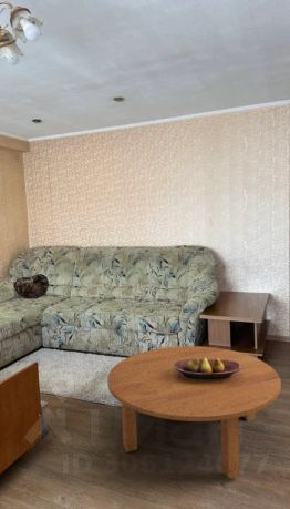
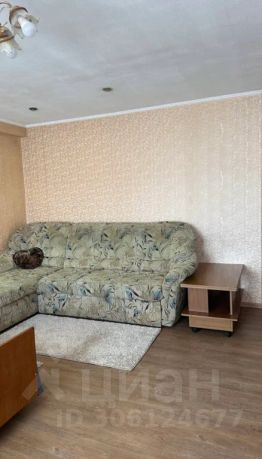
- fruit bowl (207, 366)
- coffee table (191, 403)
